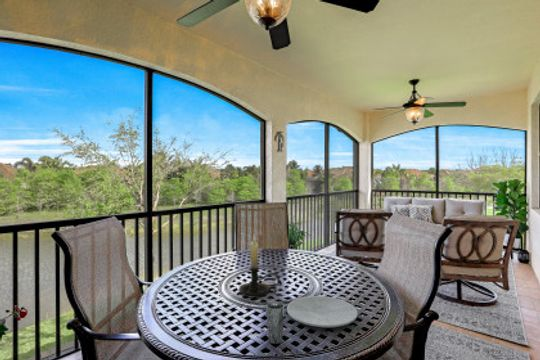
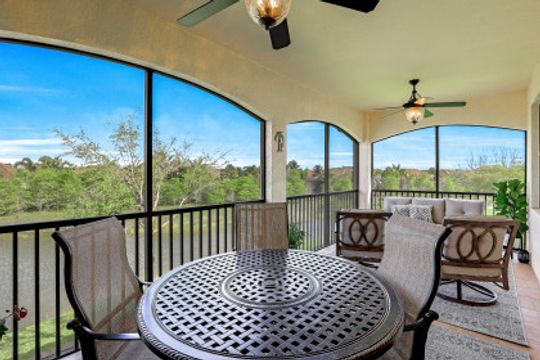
- plate (321, 311)
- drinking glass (275, 322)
- candle holder (258, 262)
